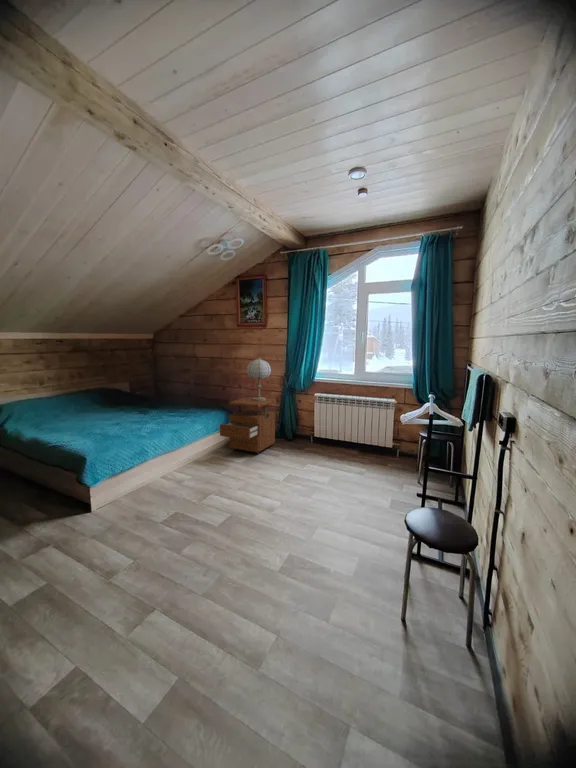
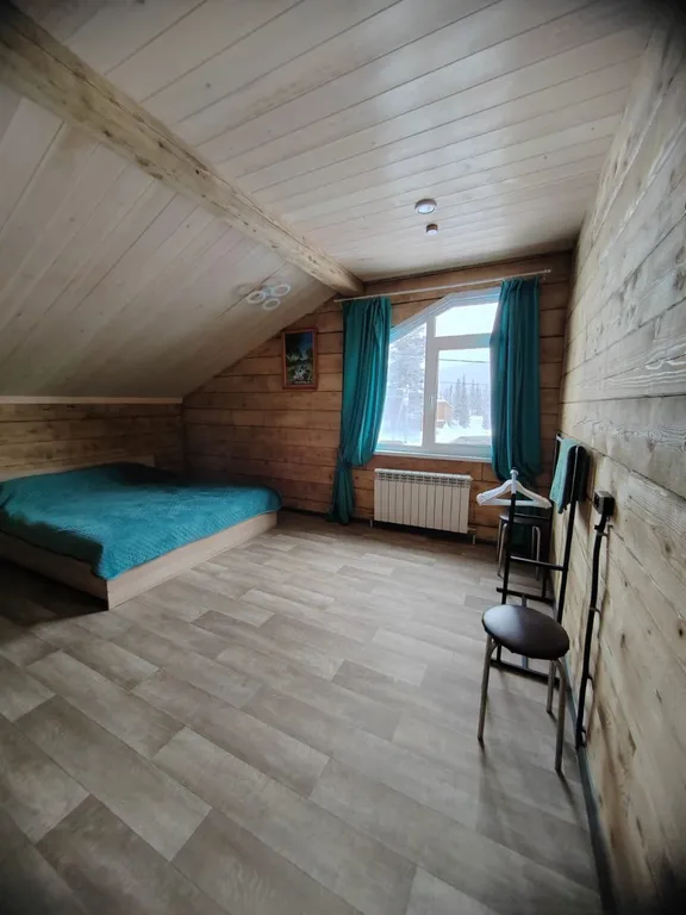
- table lamp (259, 378)
- nightstand (249, 425)
